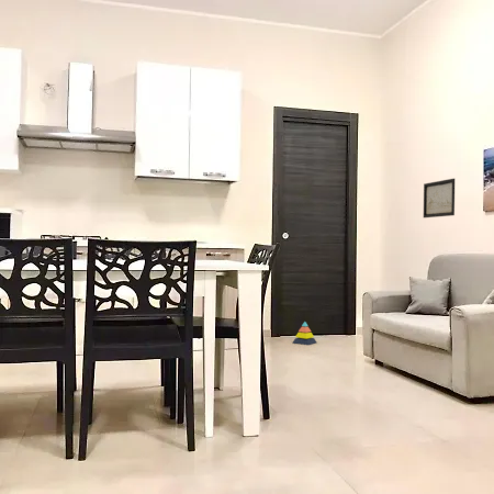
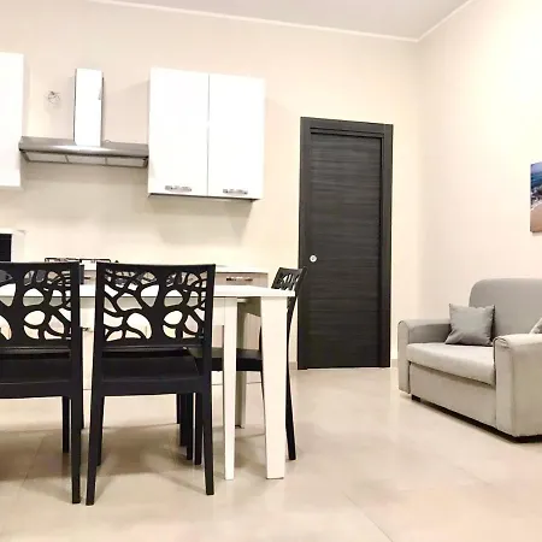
- wall art (438, 199)
- stacking toy (304, 332)
